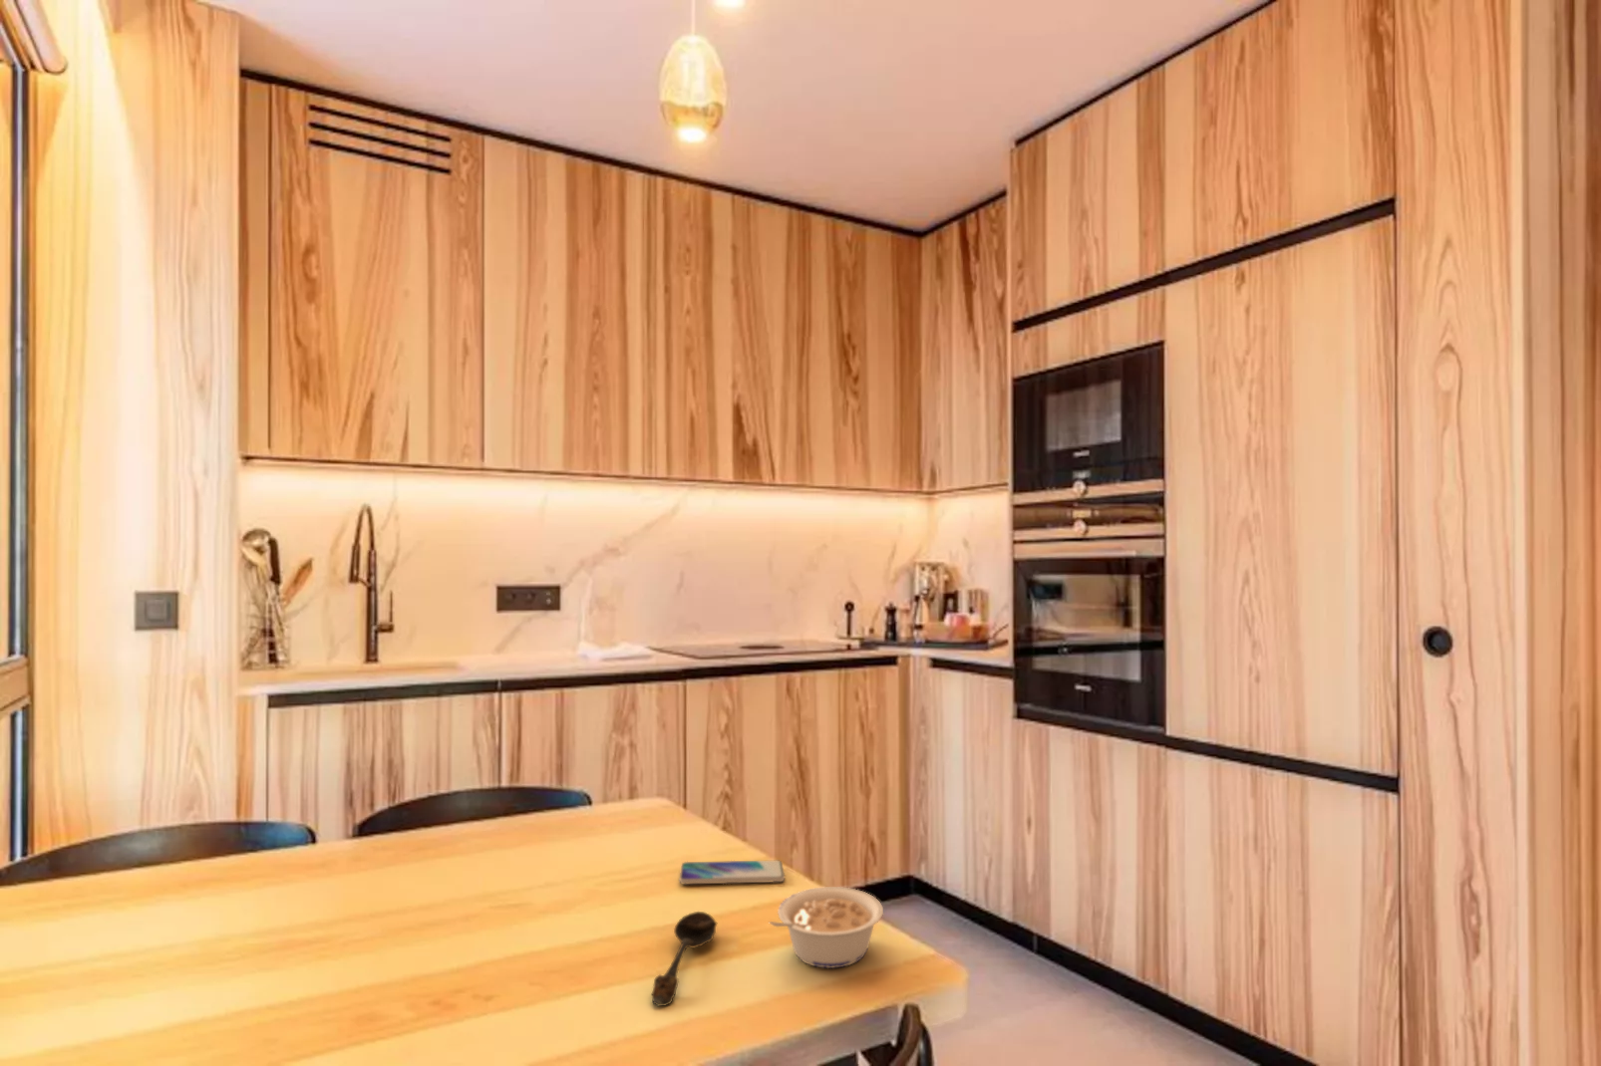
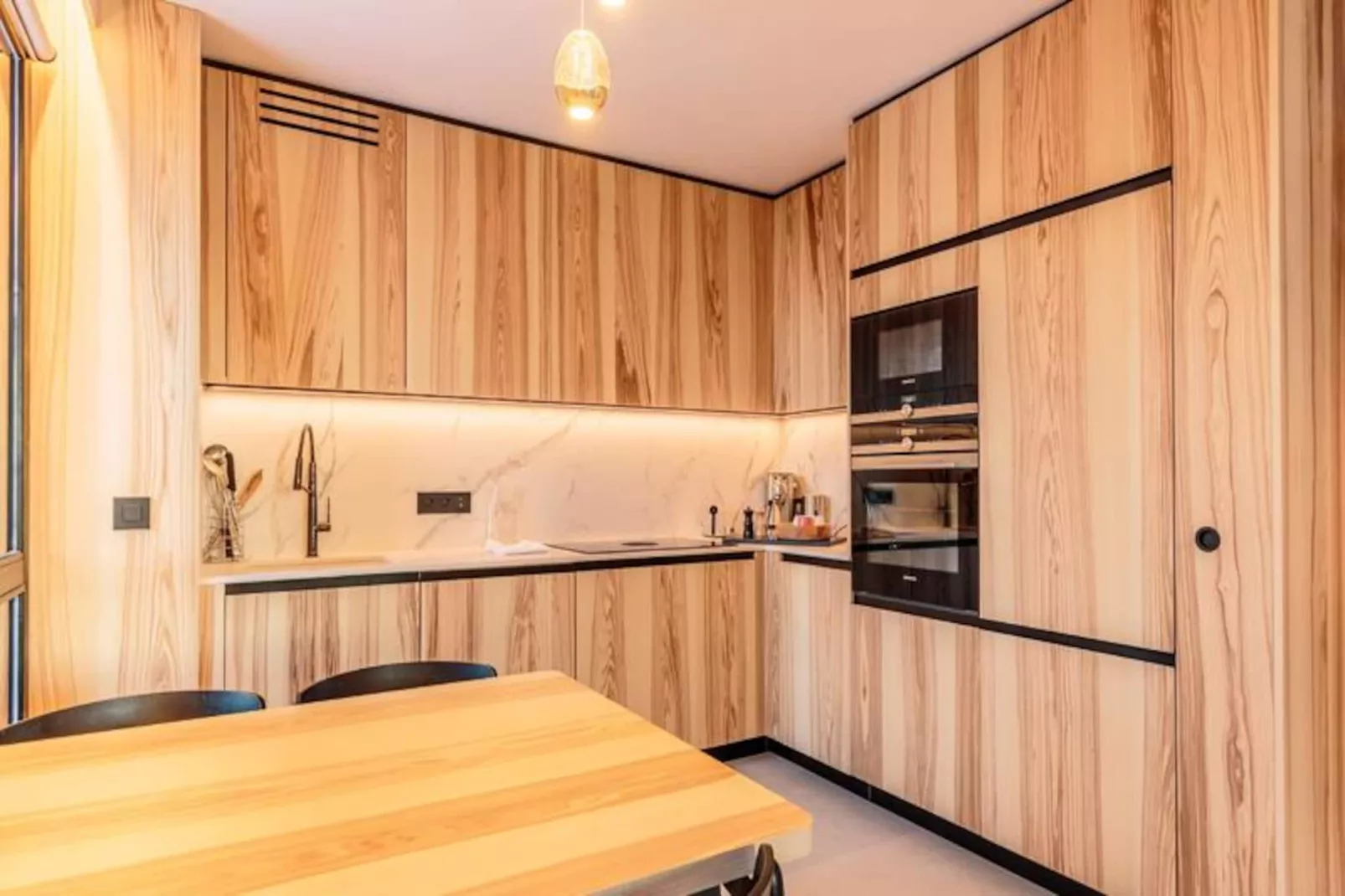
- smartphone (732, 872)
- spoon (681, 953)
- legume (830, 927)
